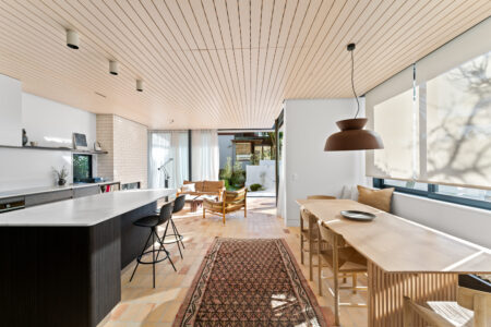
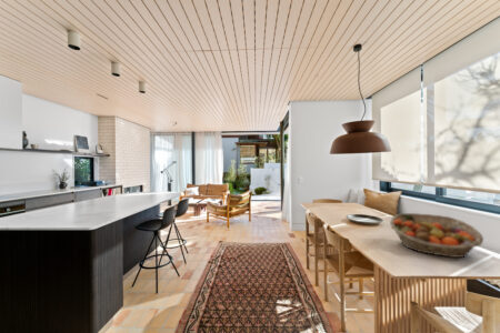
+ fruit basket (431, 233)
